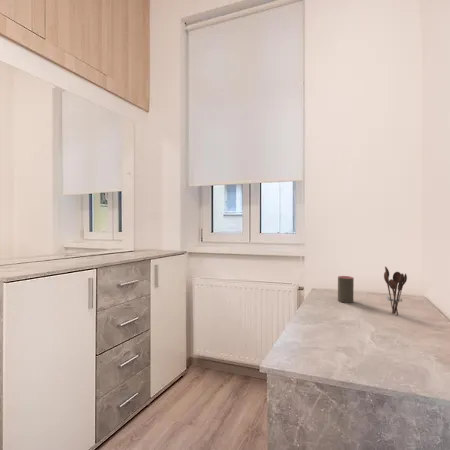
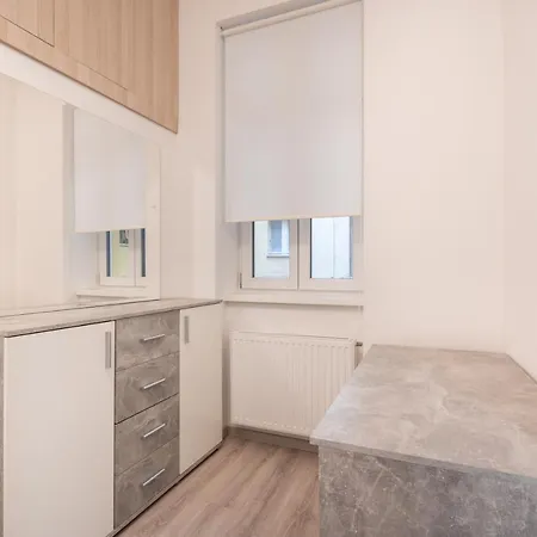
- utensil holder (393, 290)
- cup (345, 289)
